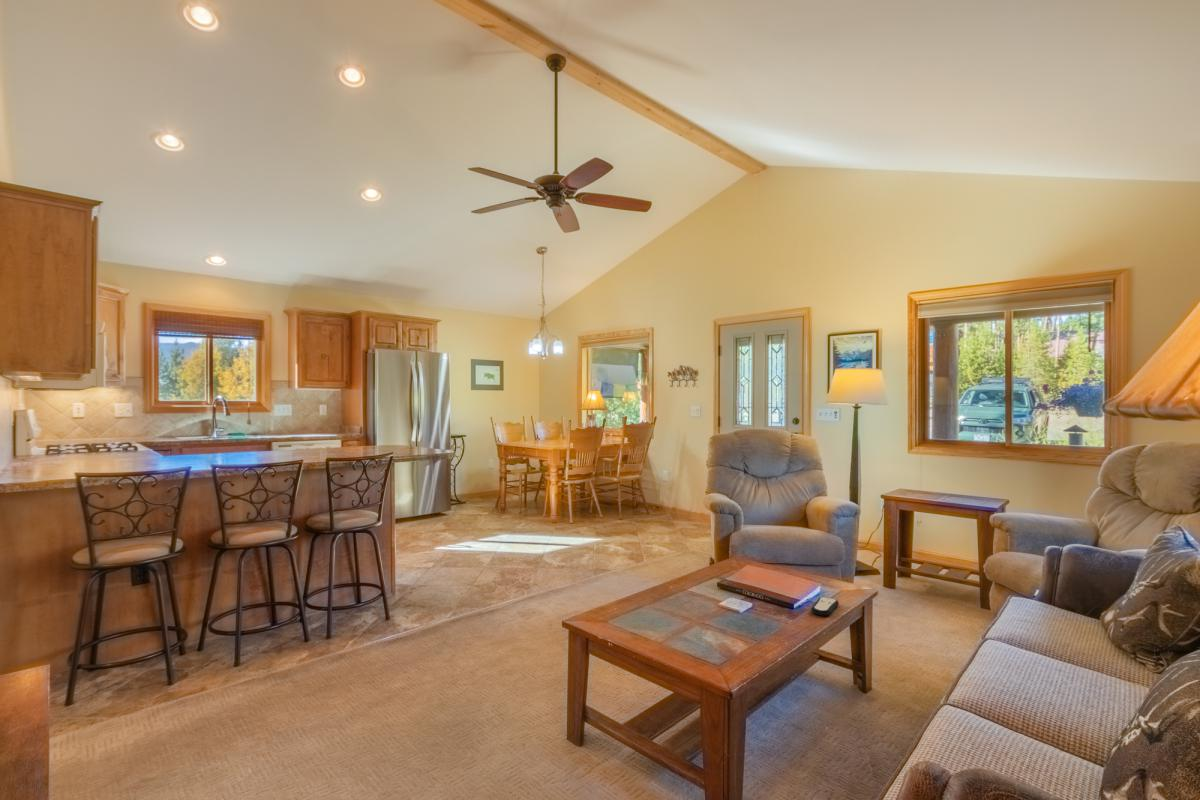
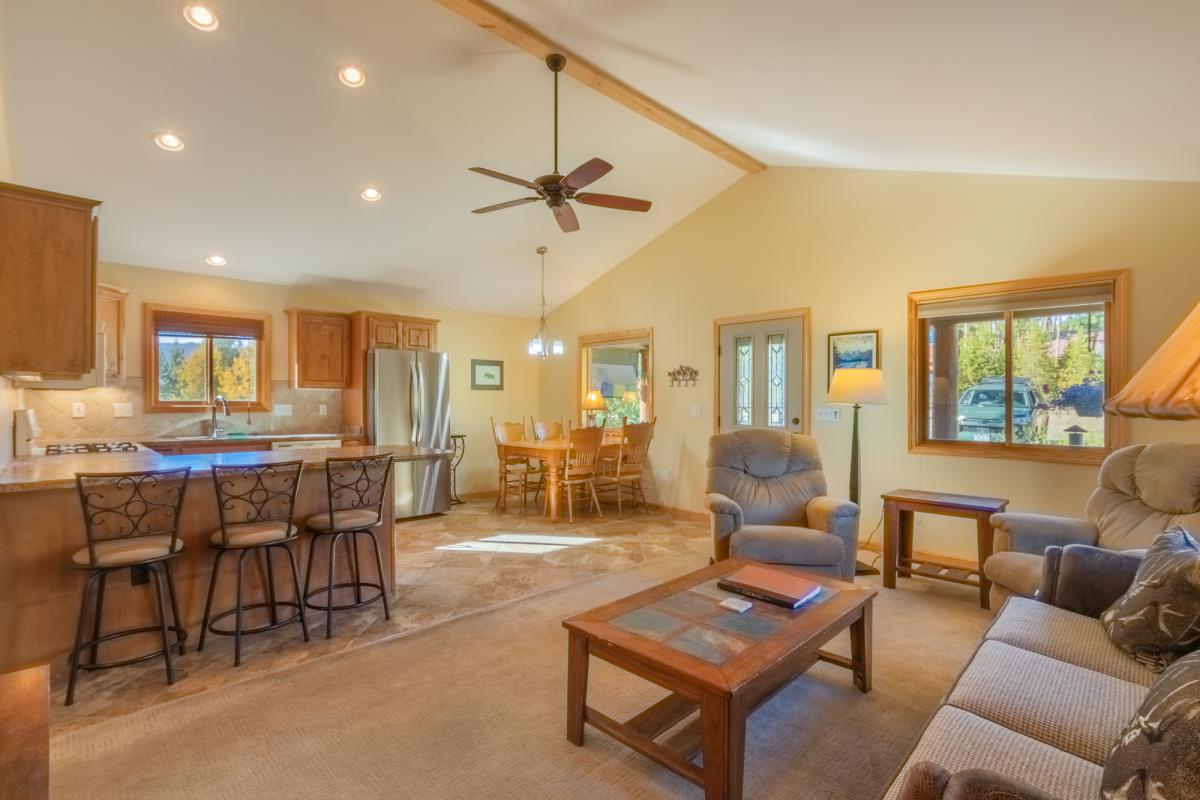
- remote control (824, 606)
